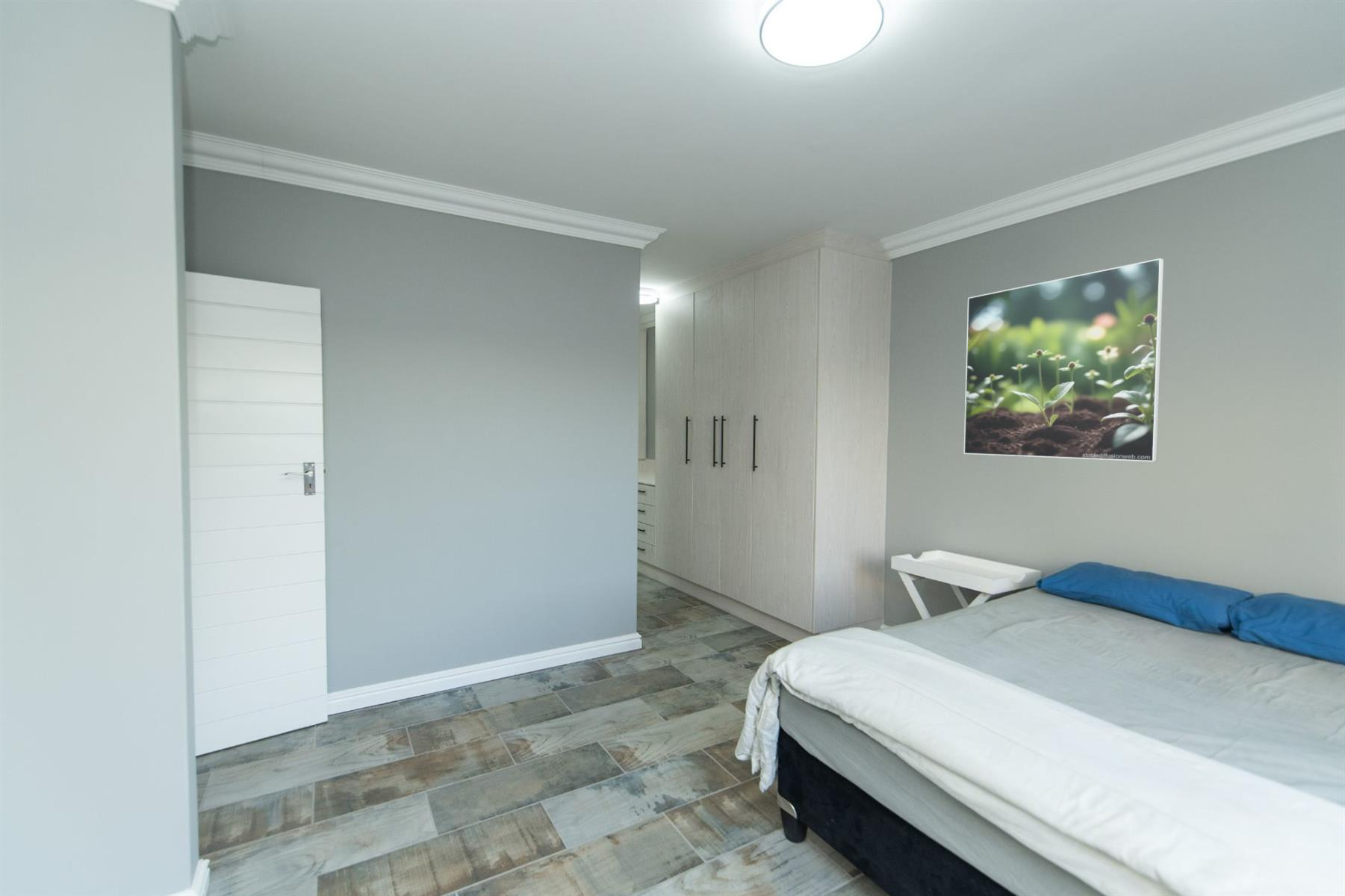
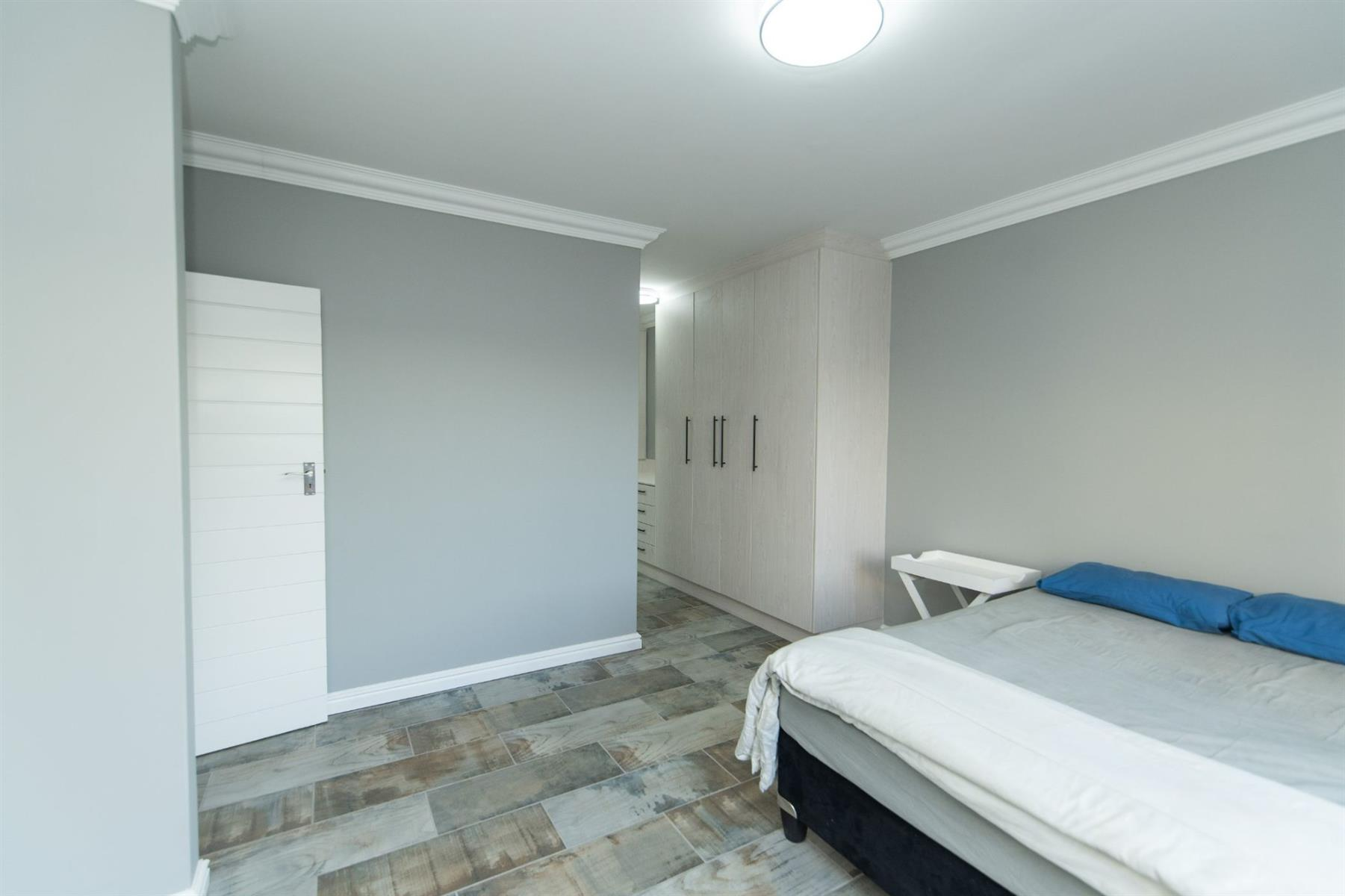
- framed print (1050, 369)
